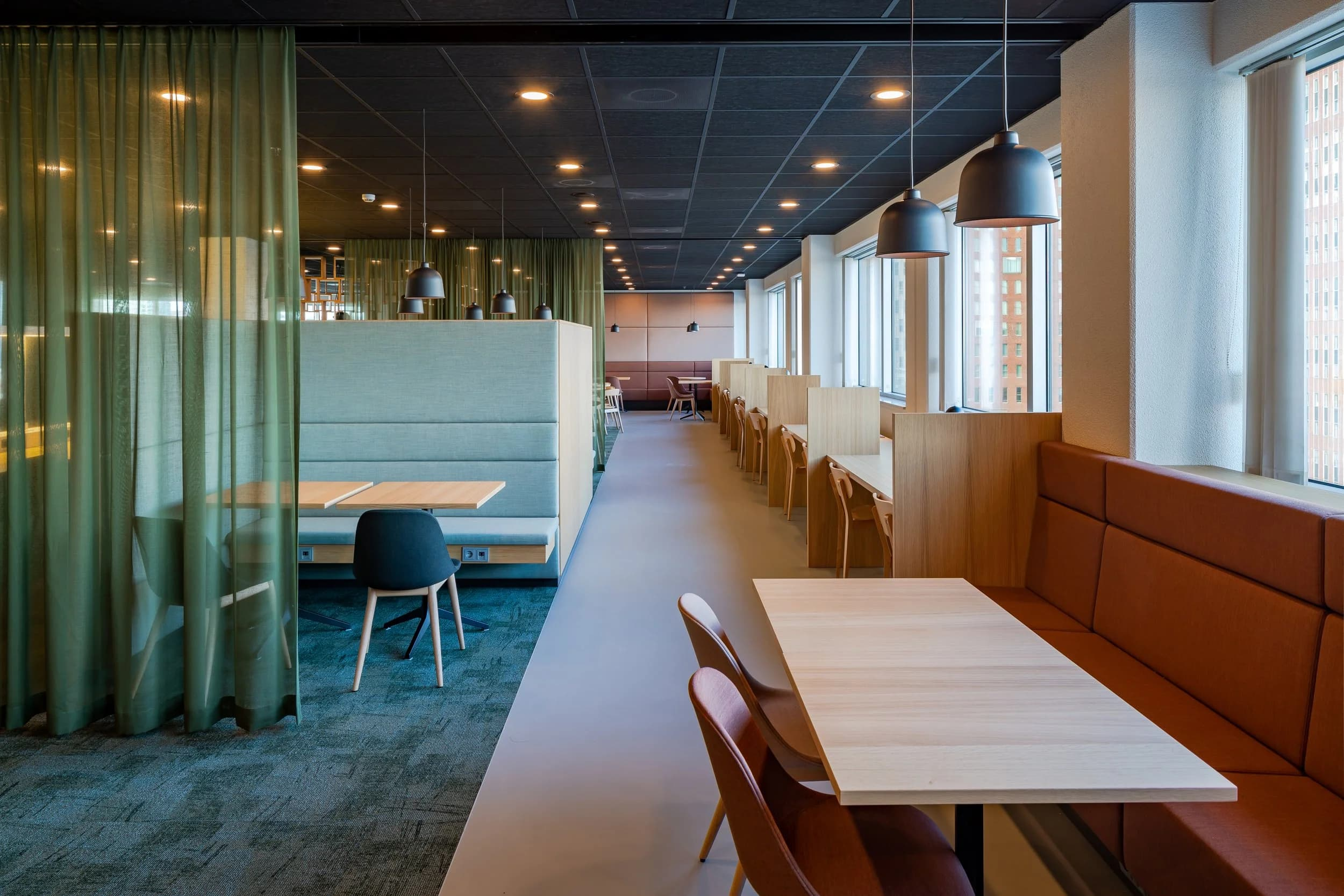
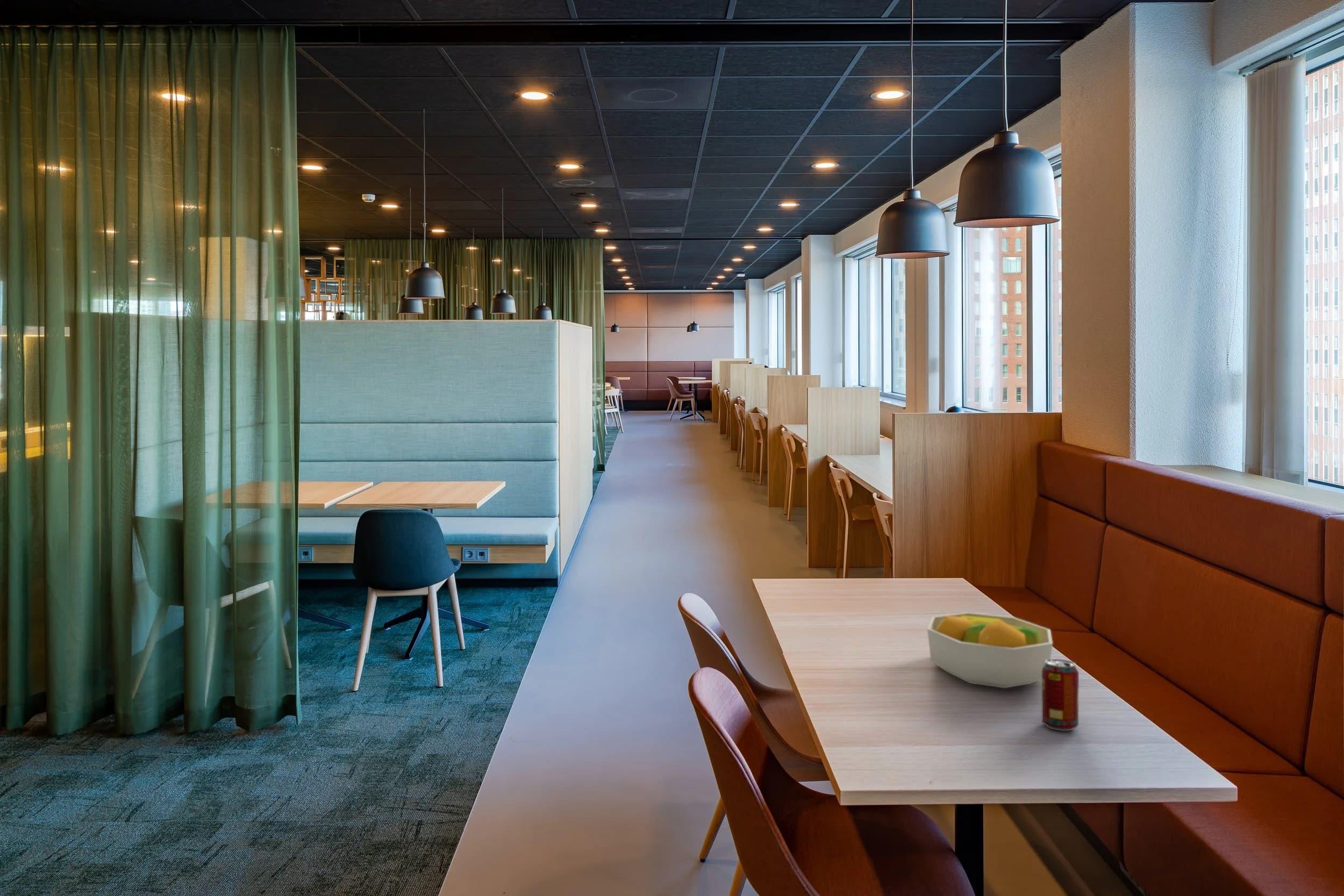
+ fruit bowl (988, 641)
+ beverage can (1060, 694)
